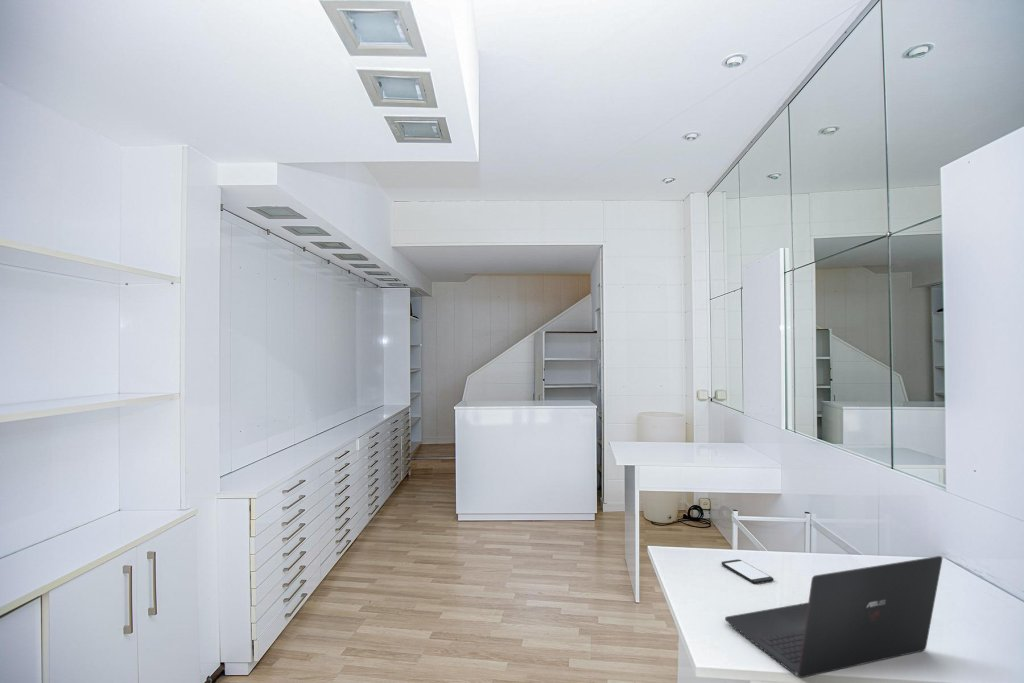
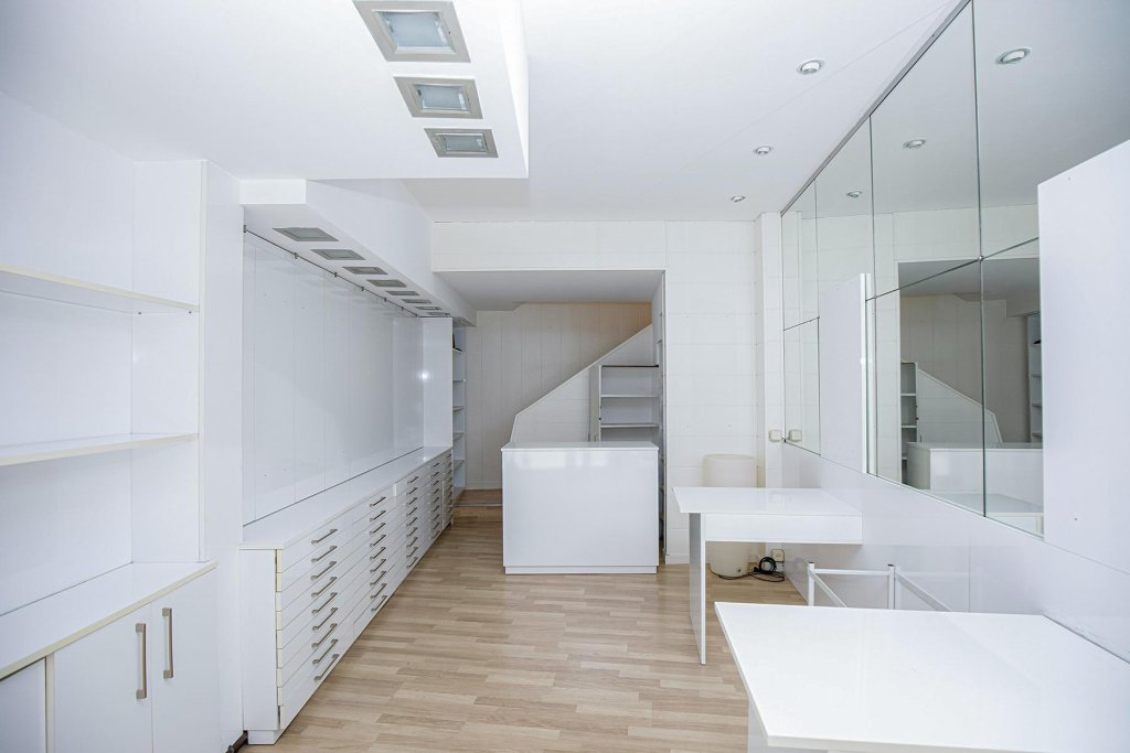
- laptop (825, 590)
- smartphone (746, 570)
